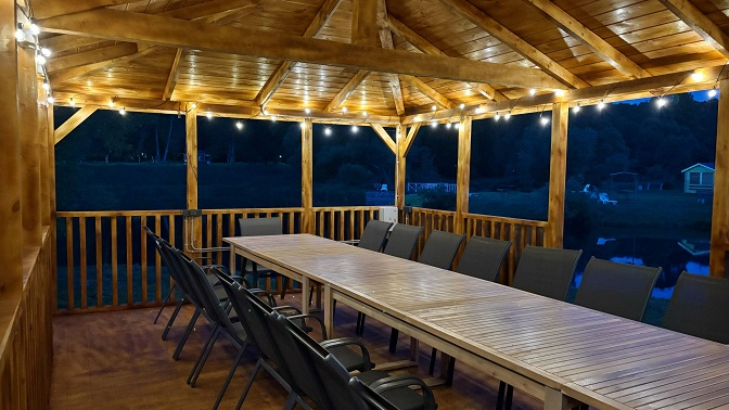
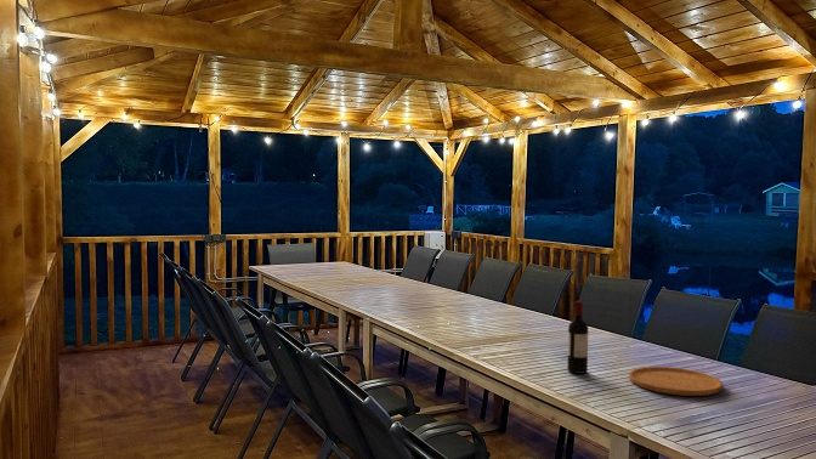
+ wine bottle (578, 336)
+ cutting board (674, 380)
